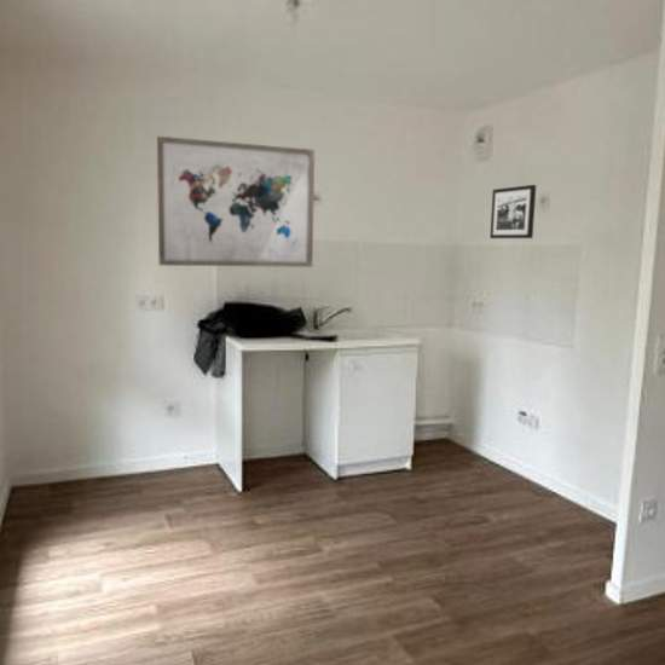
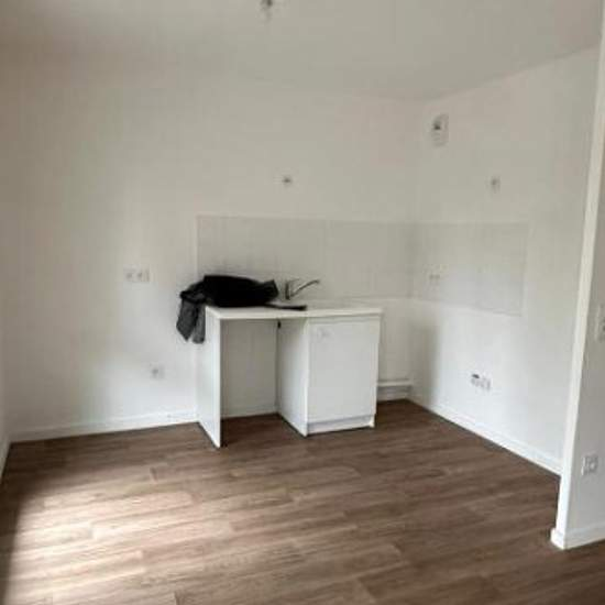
- wall art (239, 206)
- picture frame (511, 213)
